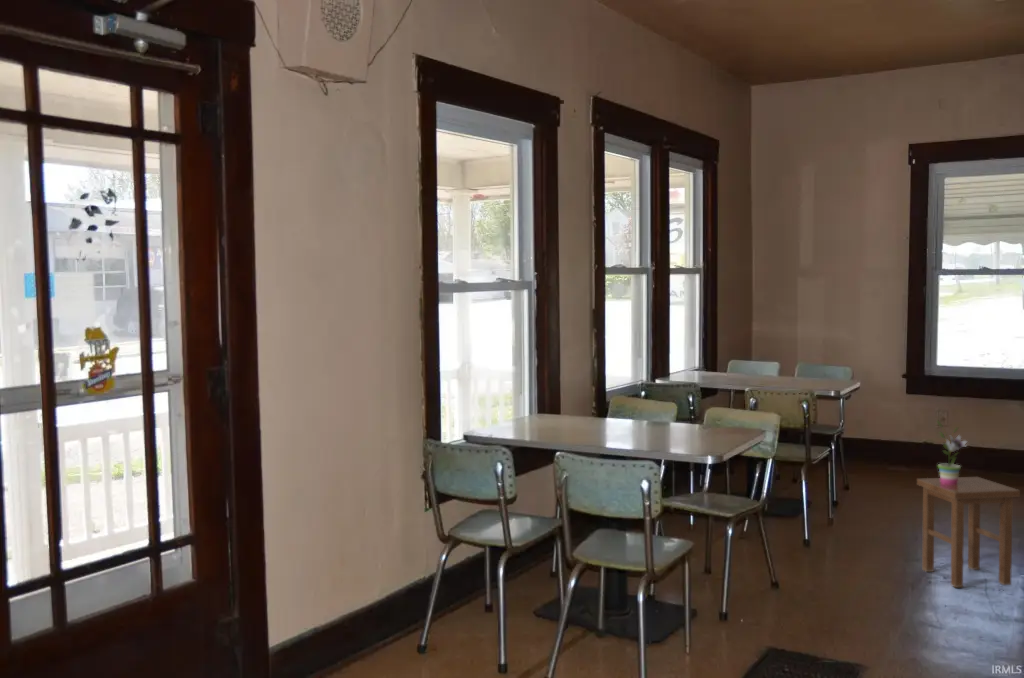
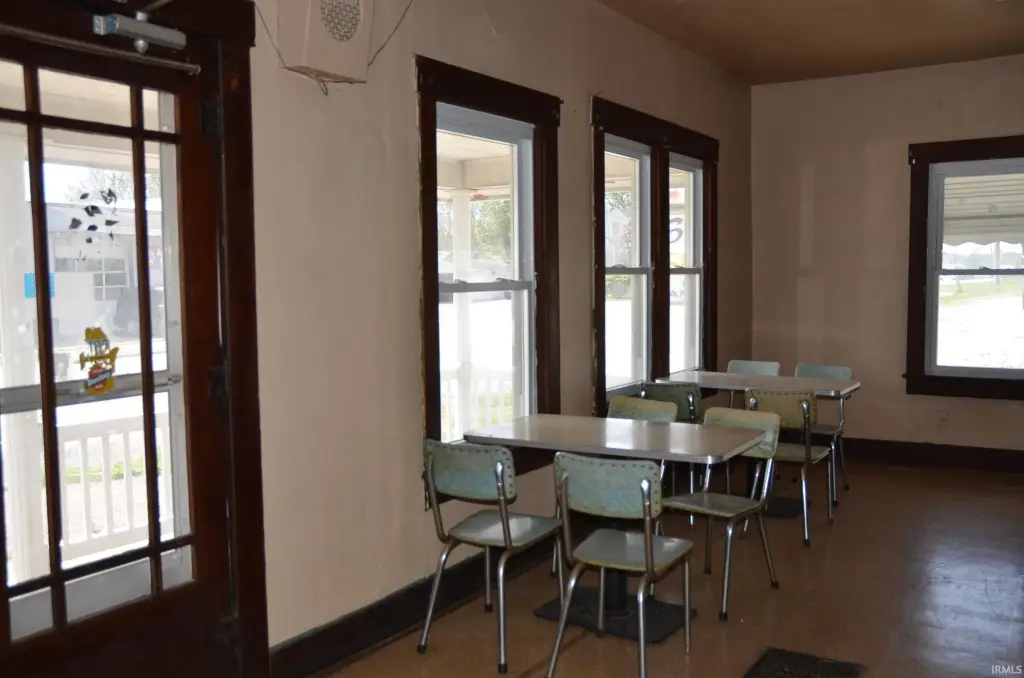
- potted plant (953, 451)
- stool (968, 530)
